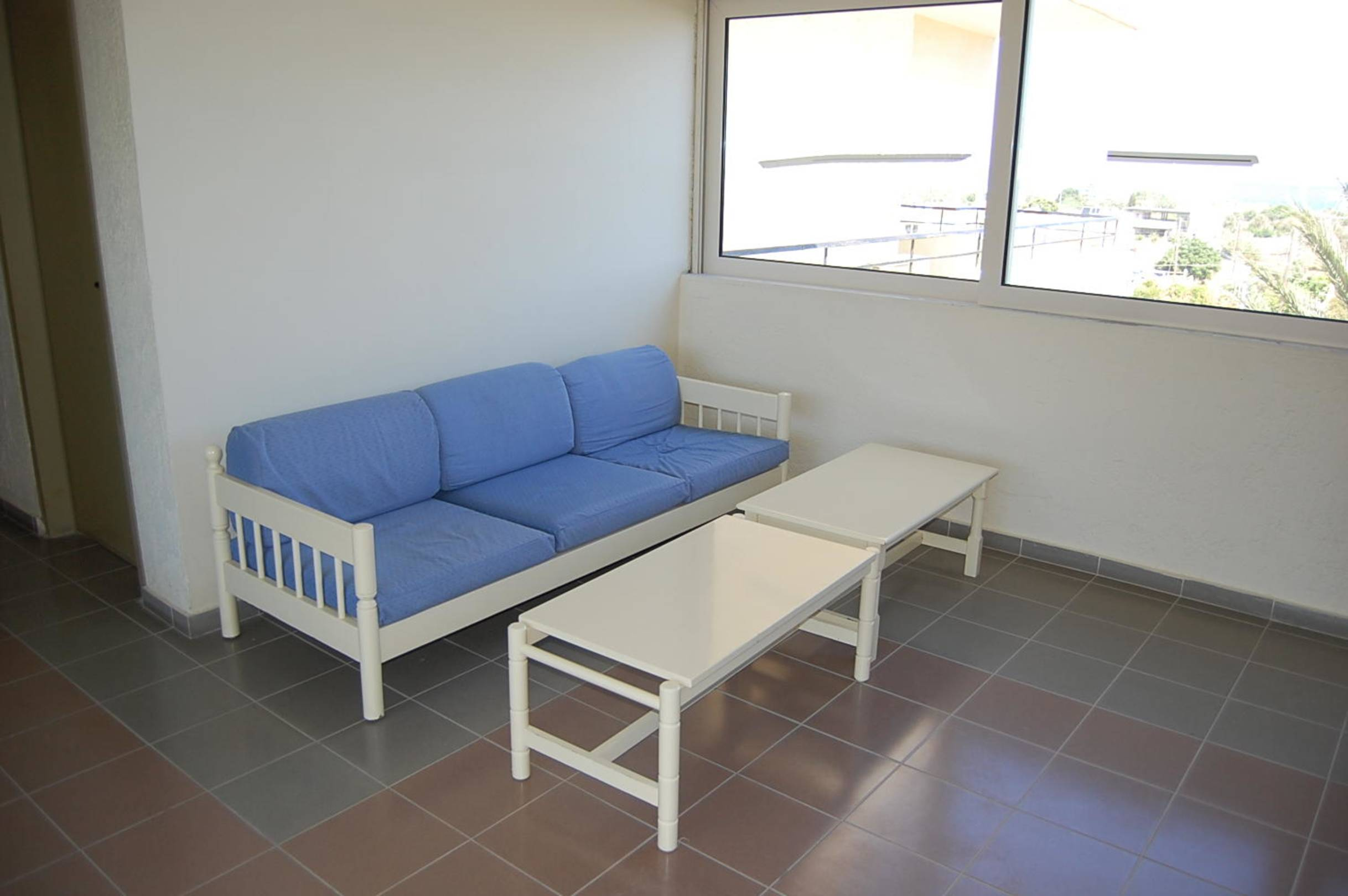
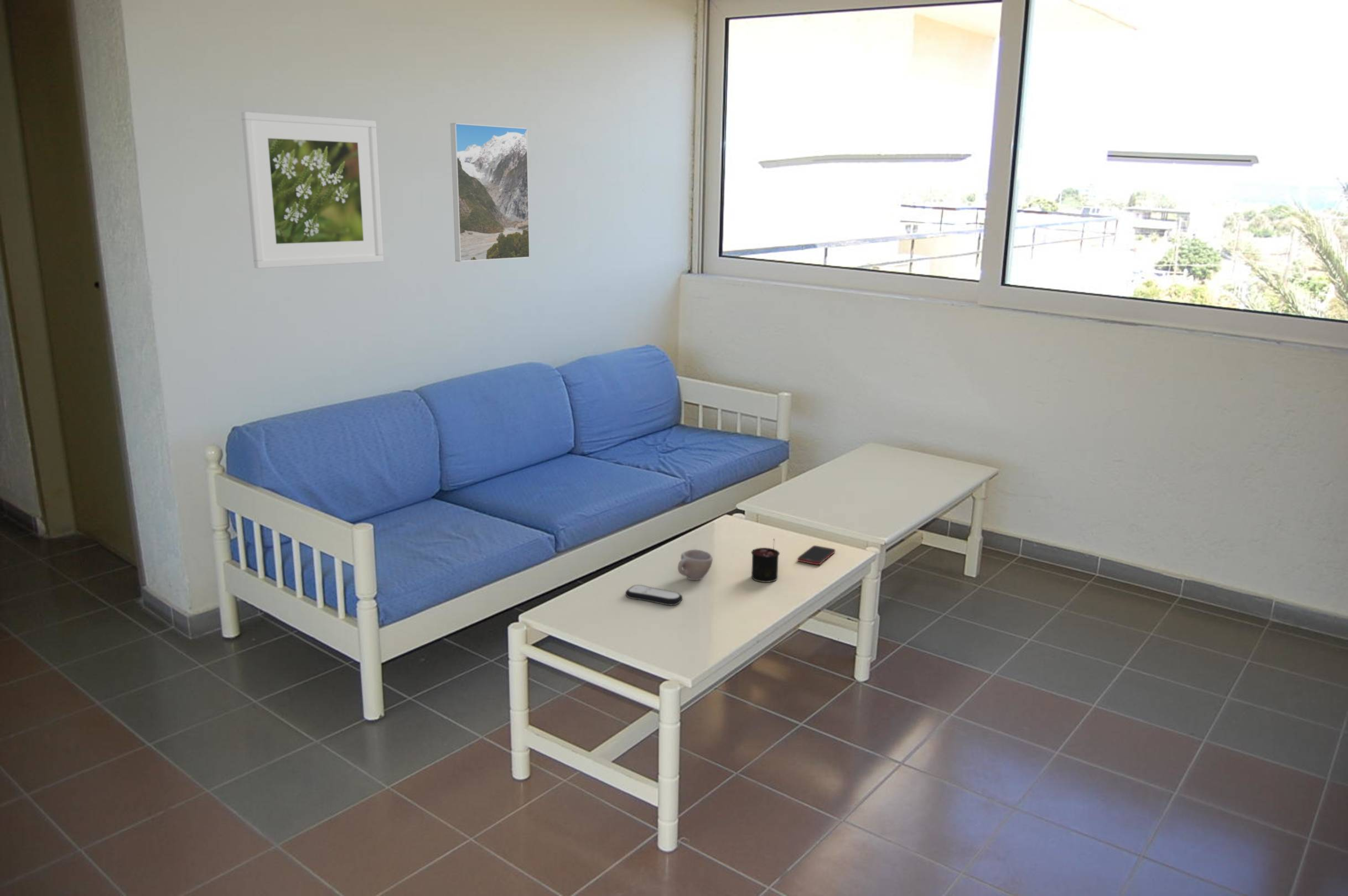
+ cup (693, 567)
+ cell phone (816, 555)
+ remote control (654, 595)
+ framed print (491, 194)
+ candle (765, 559)
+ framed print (317, 191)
